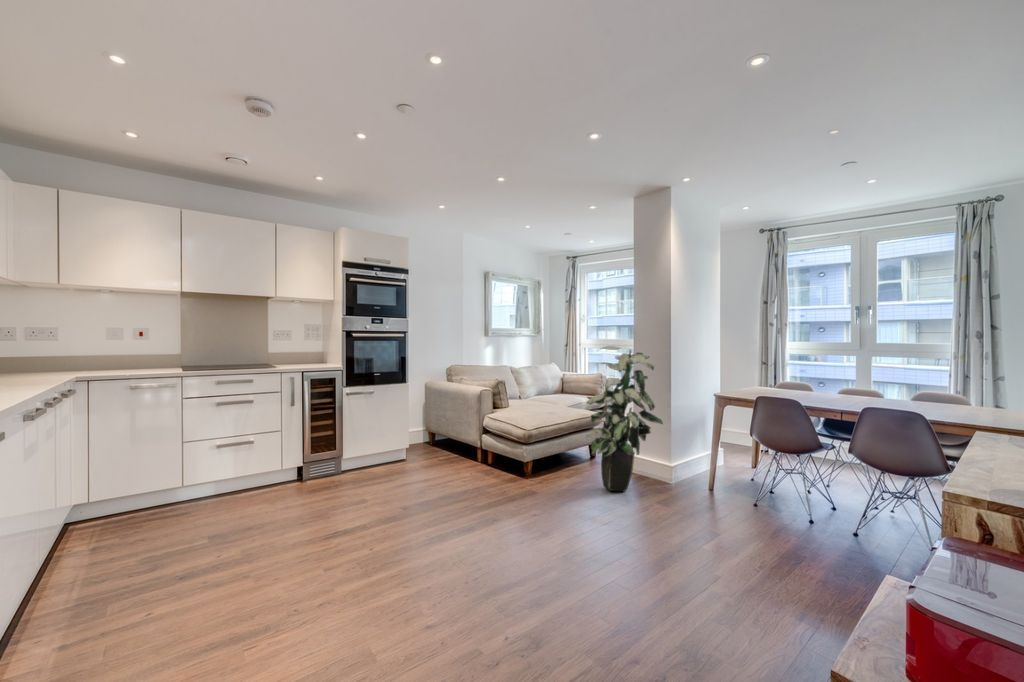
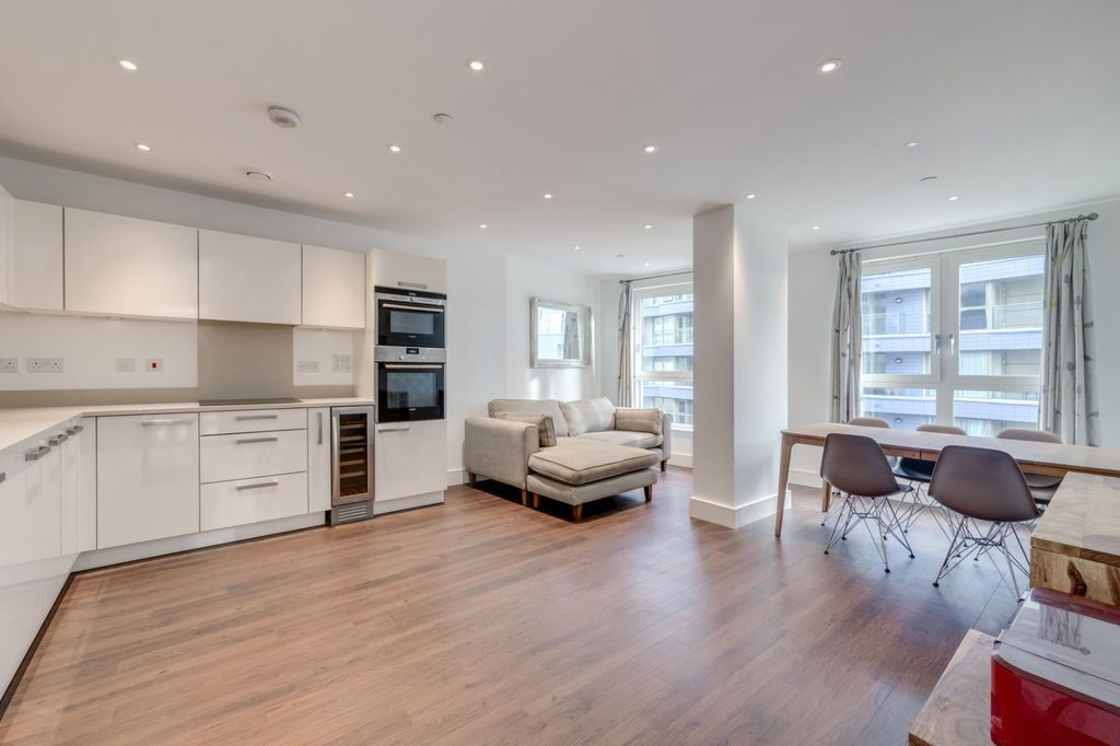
- indoor plant (618, 416)
